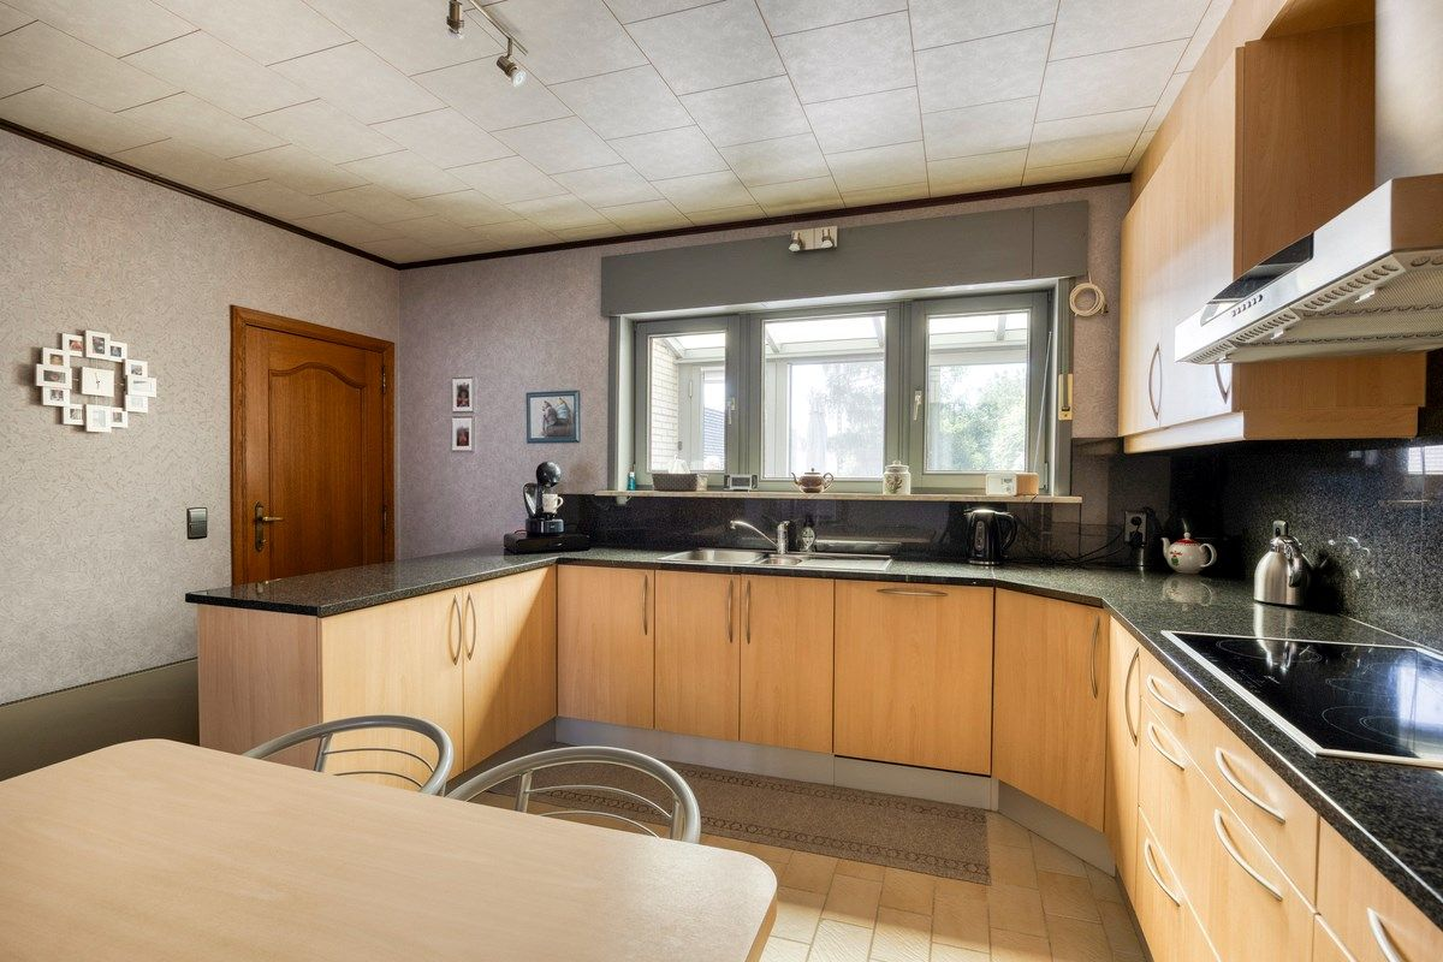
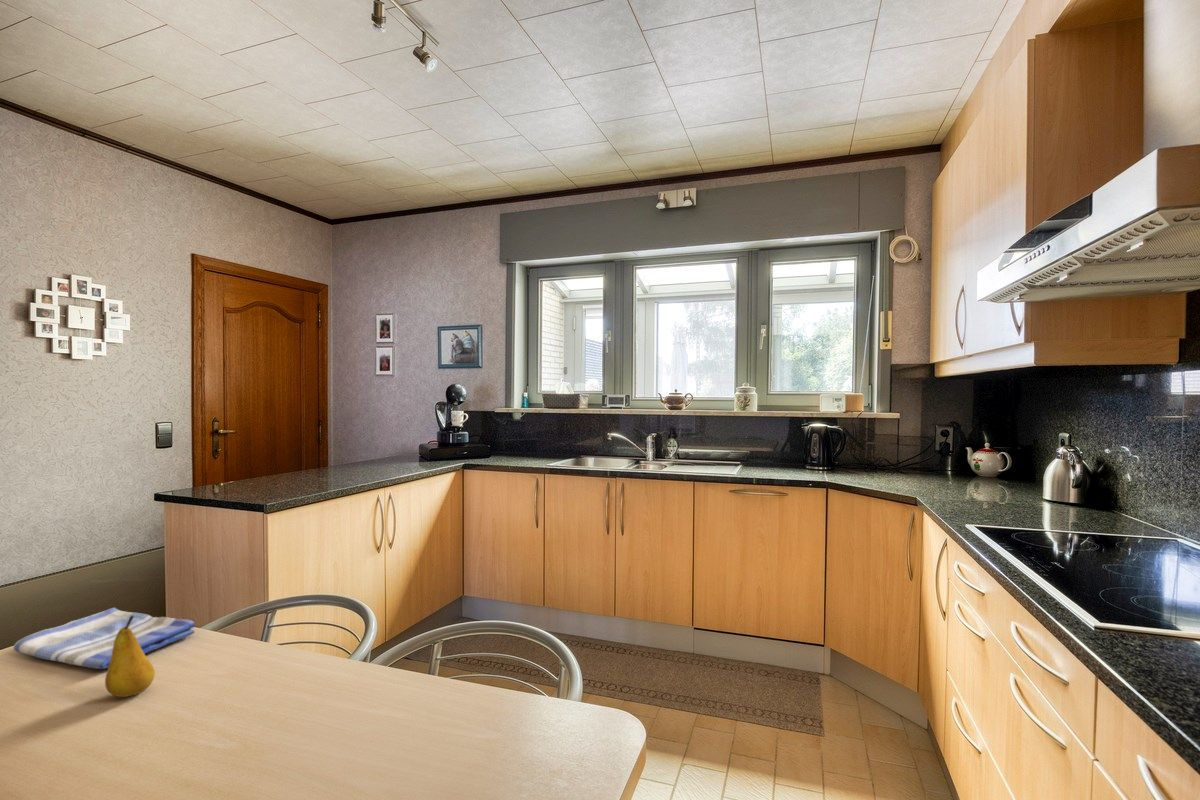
+ fruit (130, 654)
+ dish towel (108, 635)
